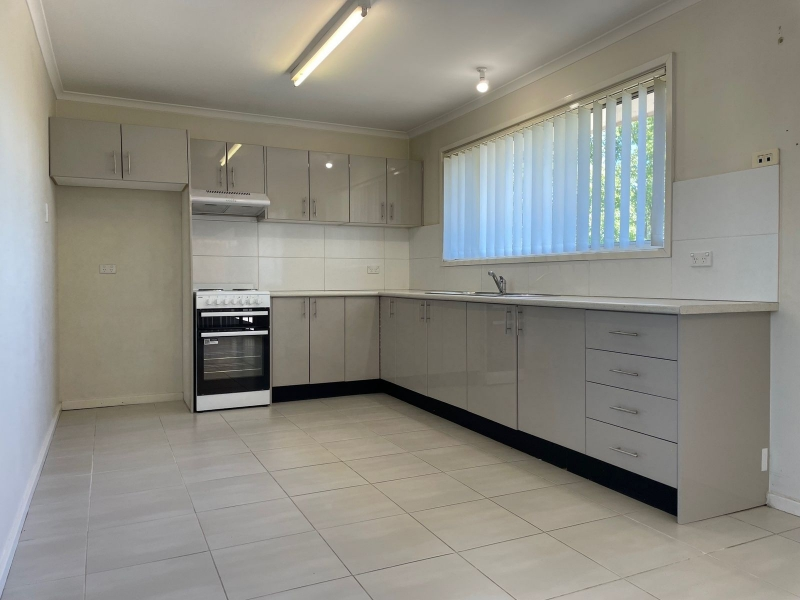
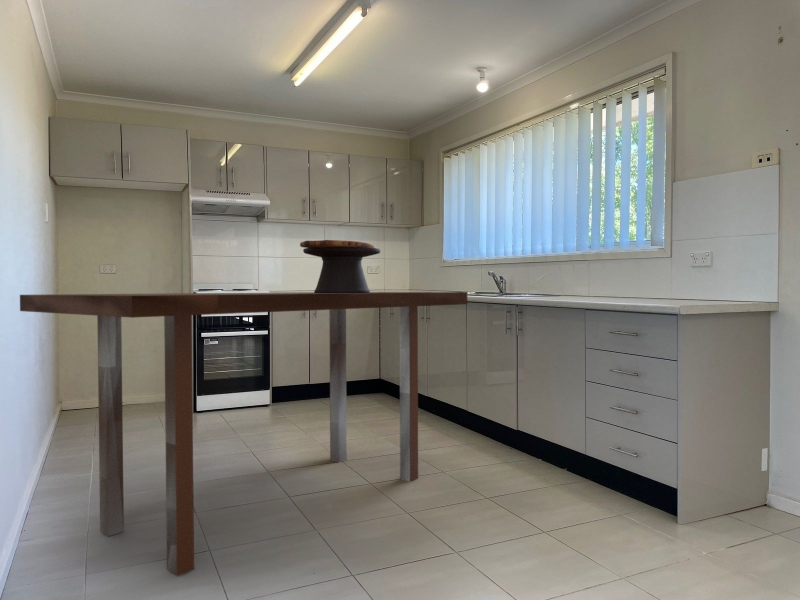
+ dining table (330, 397)
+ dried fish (346, 268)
